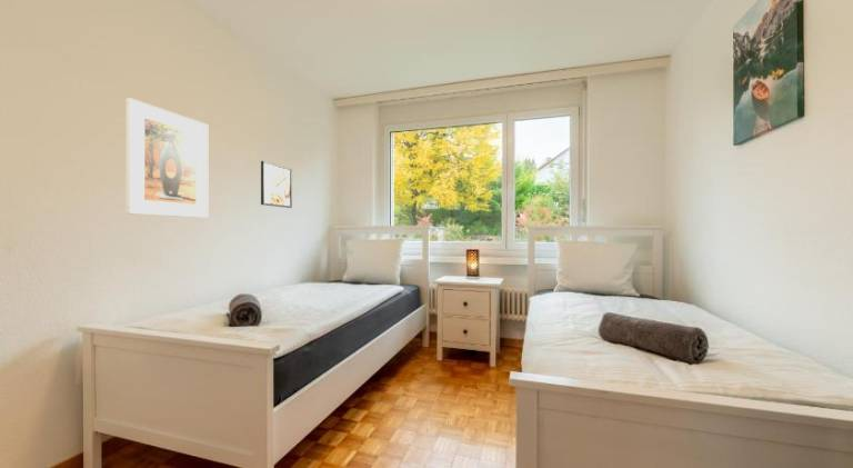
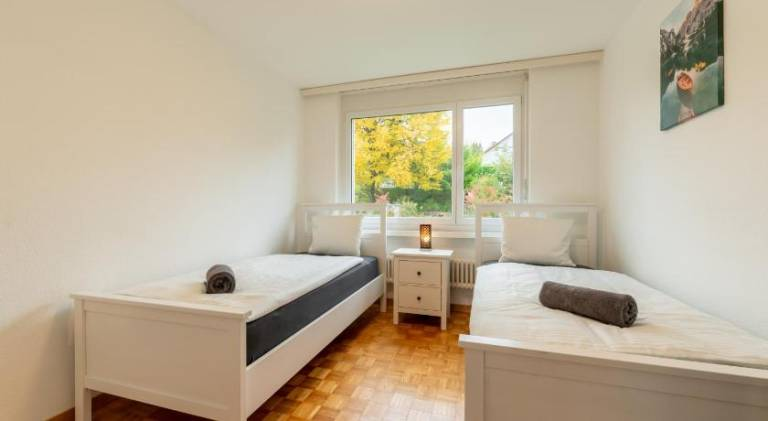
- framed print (171, 163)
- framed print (277, 186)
